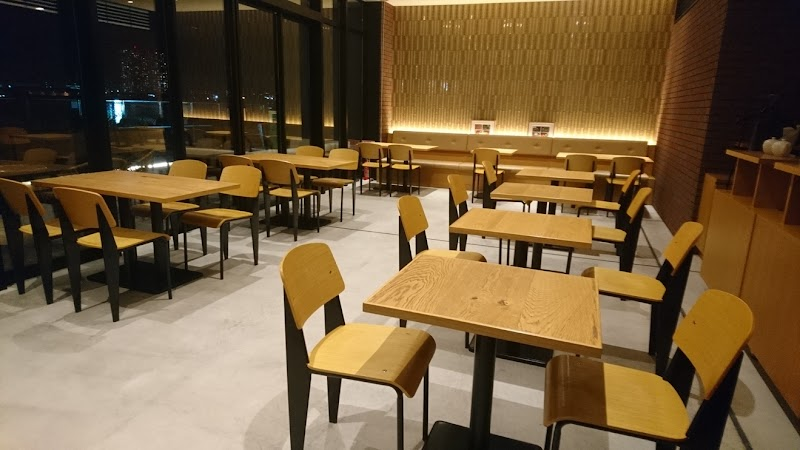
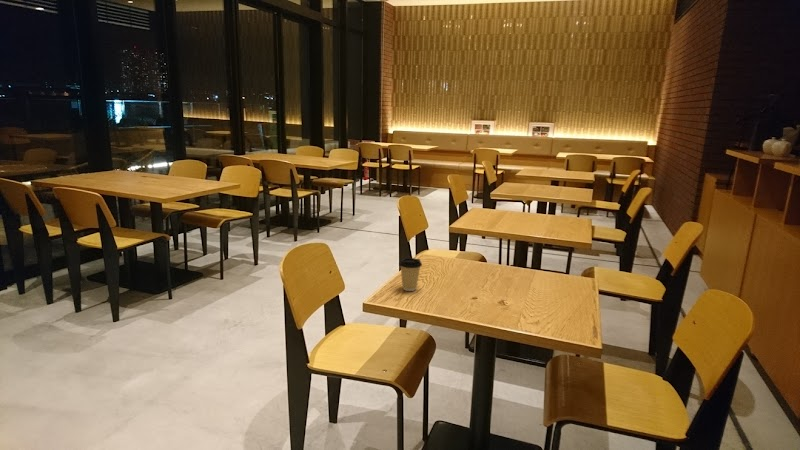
+ coffee cup (410, 274)
